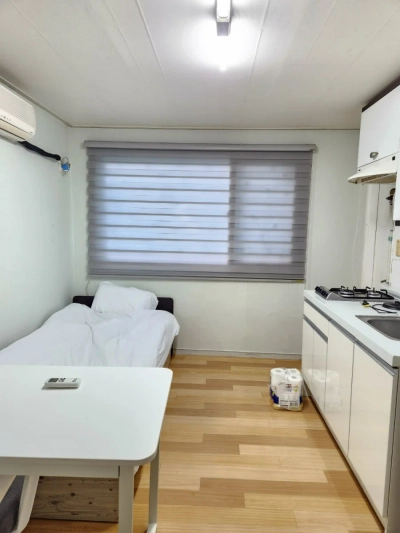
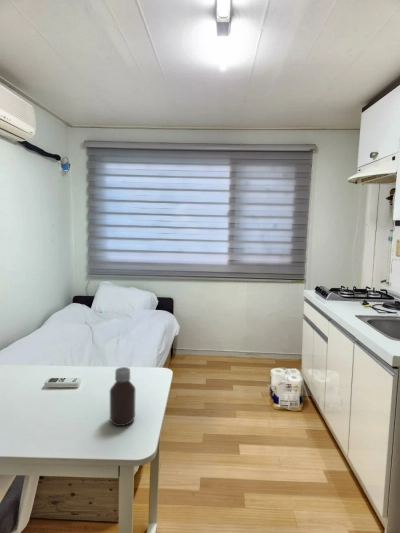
+ bottle (122, 395)
